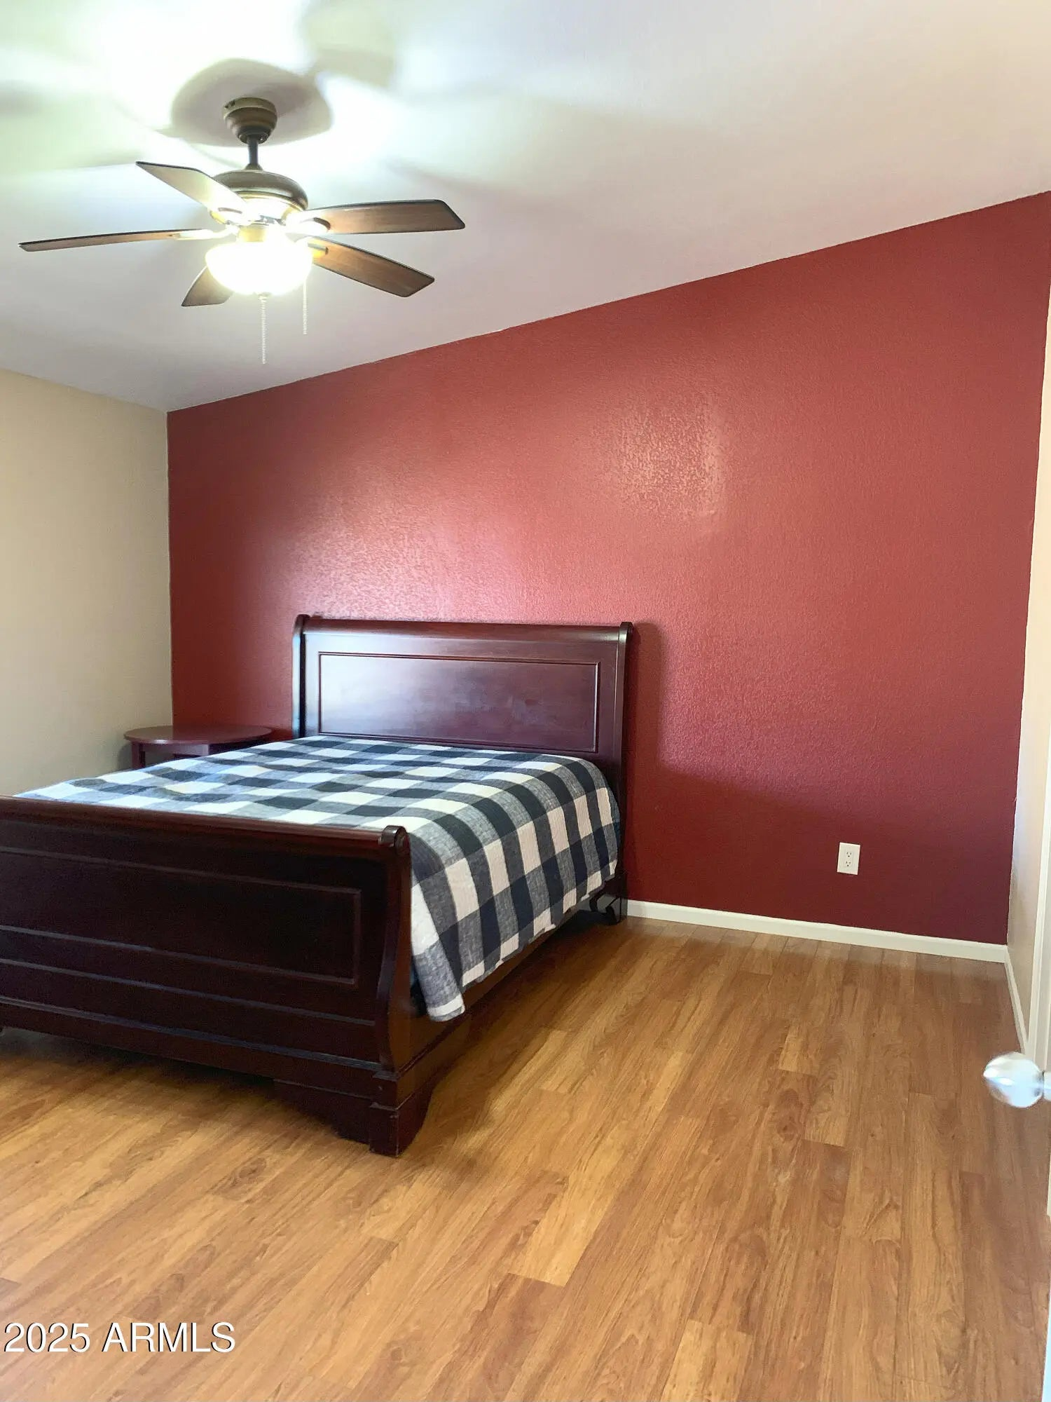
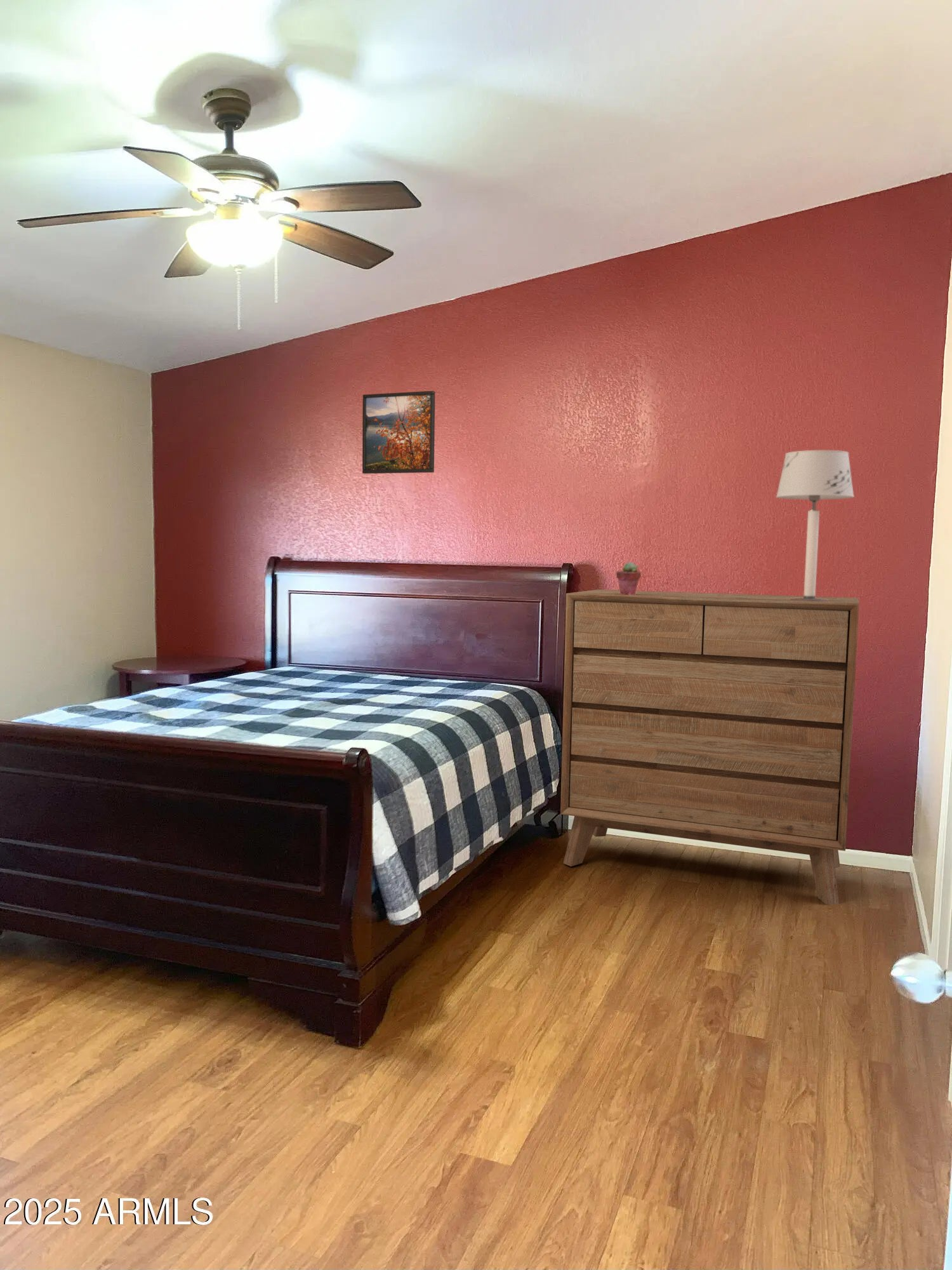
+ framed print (398, 433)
+ dresser (707, 732)
+ potted succulent (628, 577)
+ table lamp (813, 526)
